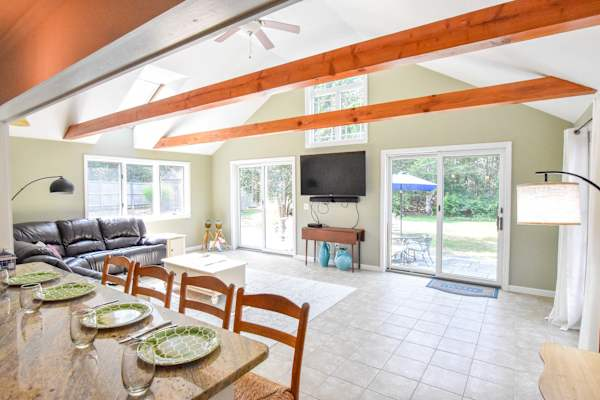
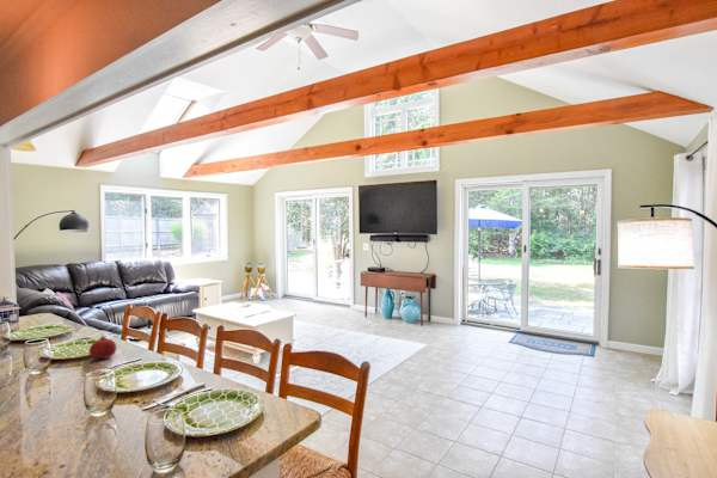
+ fruit (103, 347)
